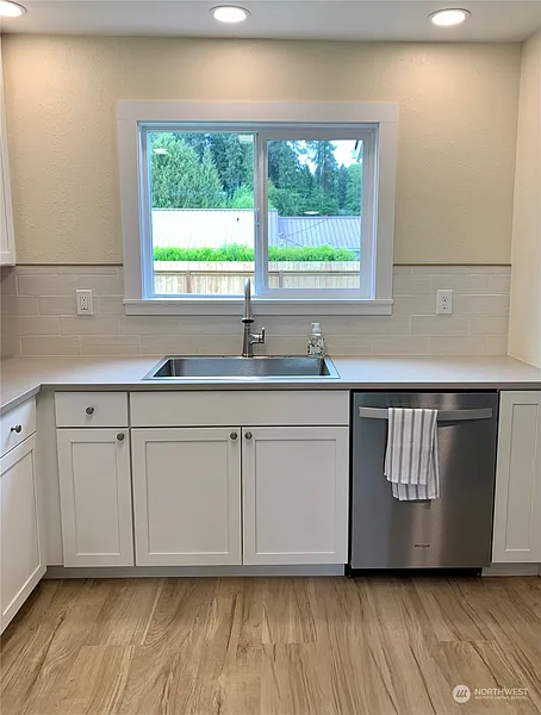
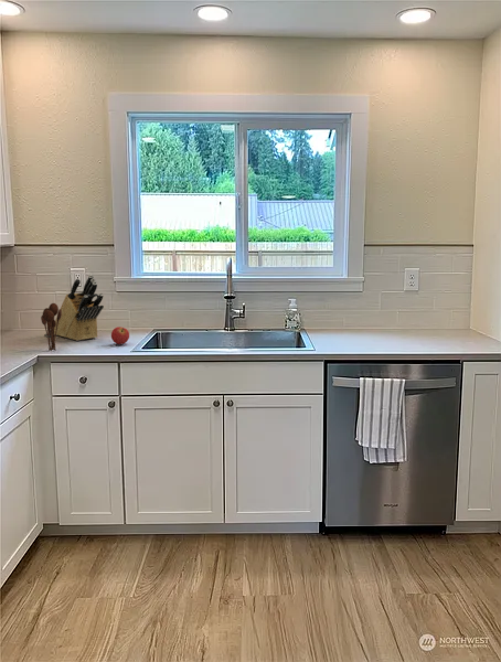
+ fruit (120, 335)
+ utensil holder (52, 327)
+ knife block (76, 306)
